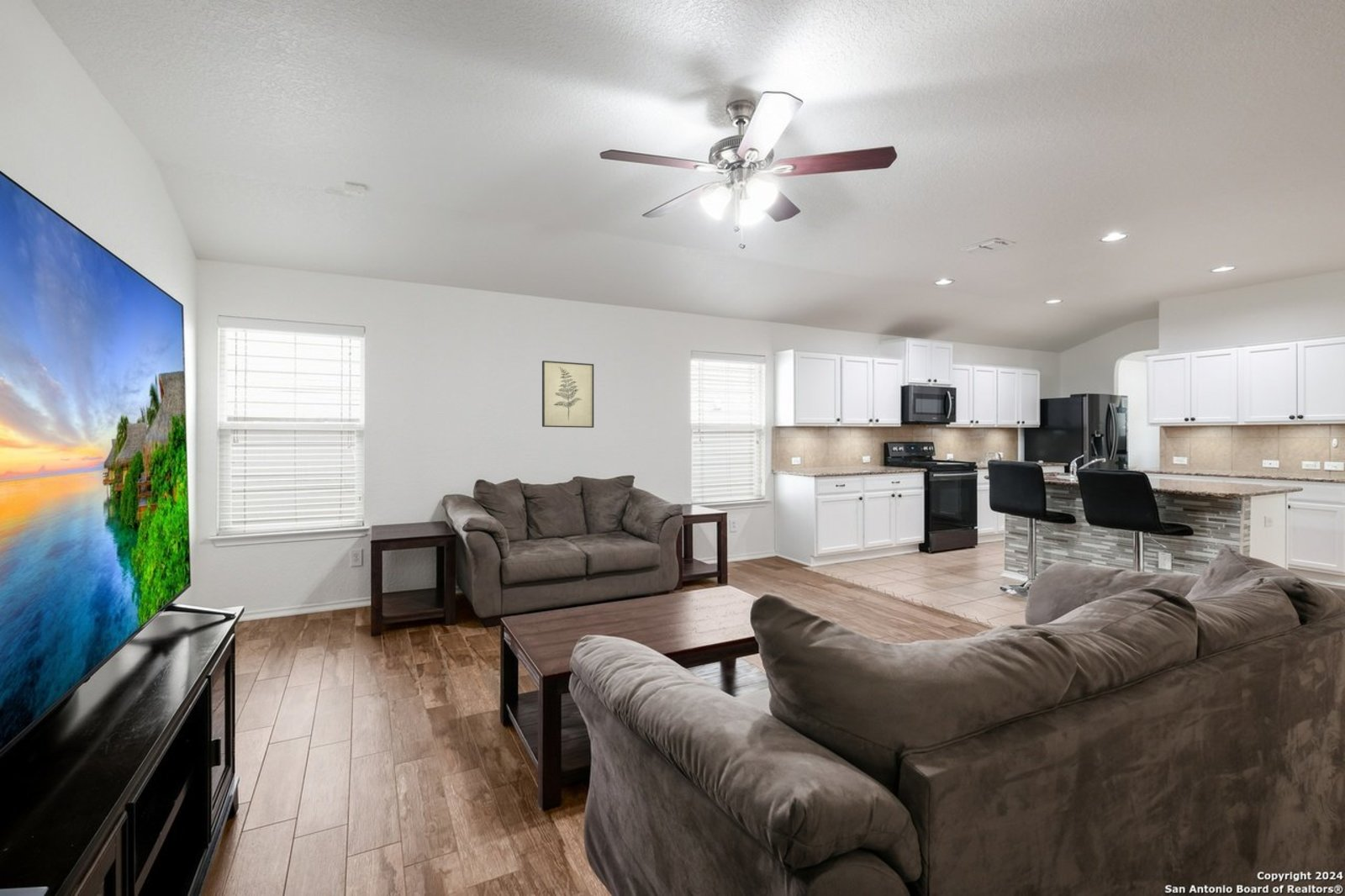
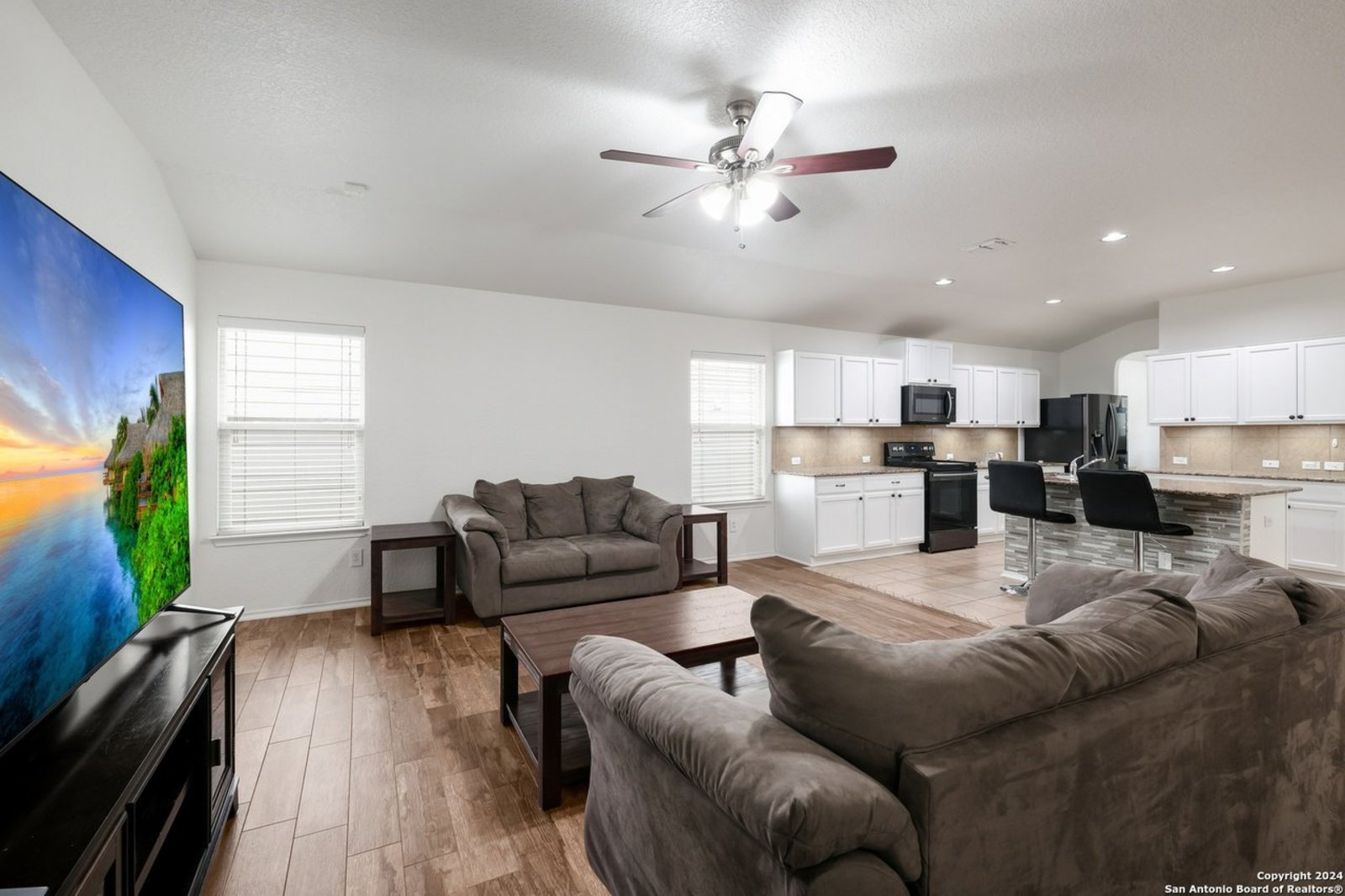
- wall art (568, 394)
